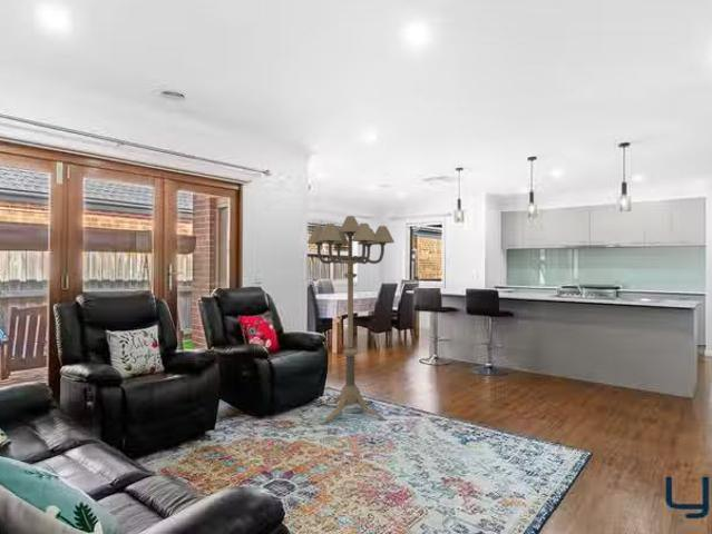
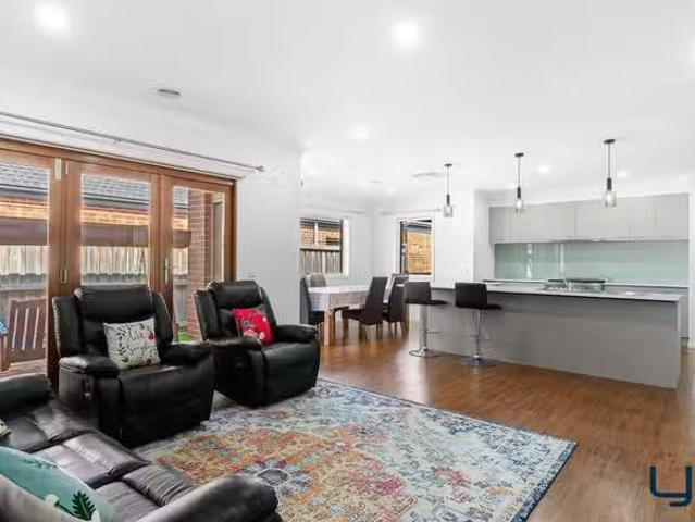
- floor lamp (350, 314)
